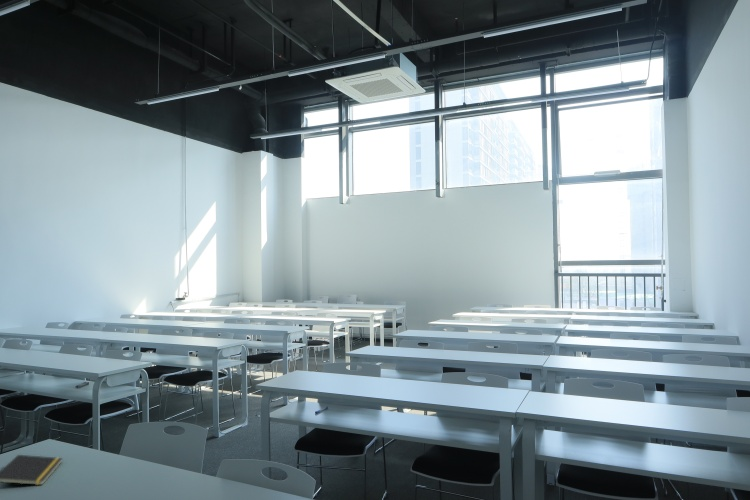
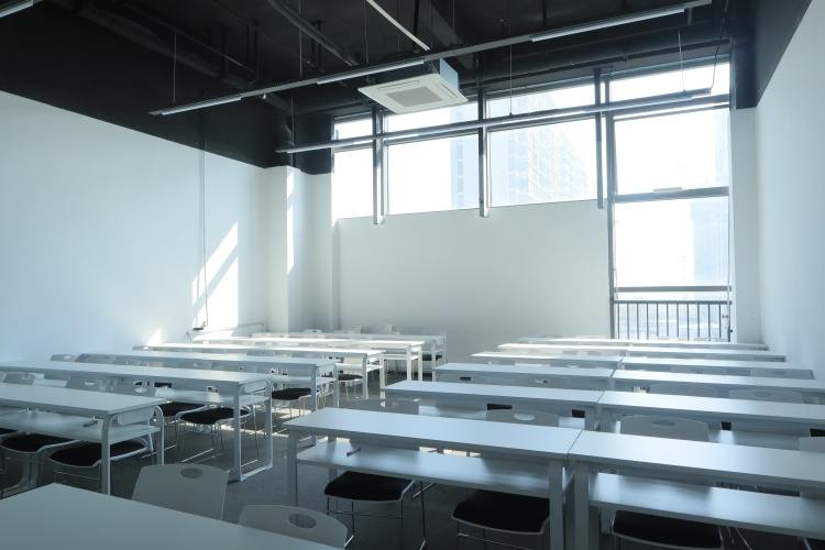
- notepad (29, 469)
